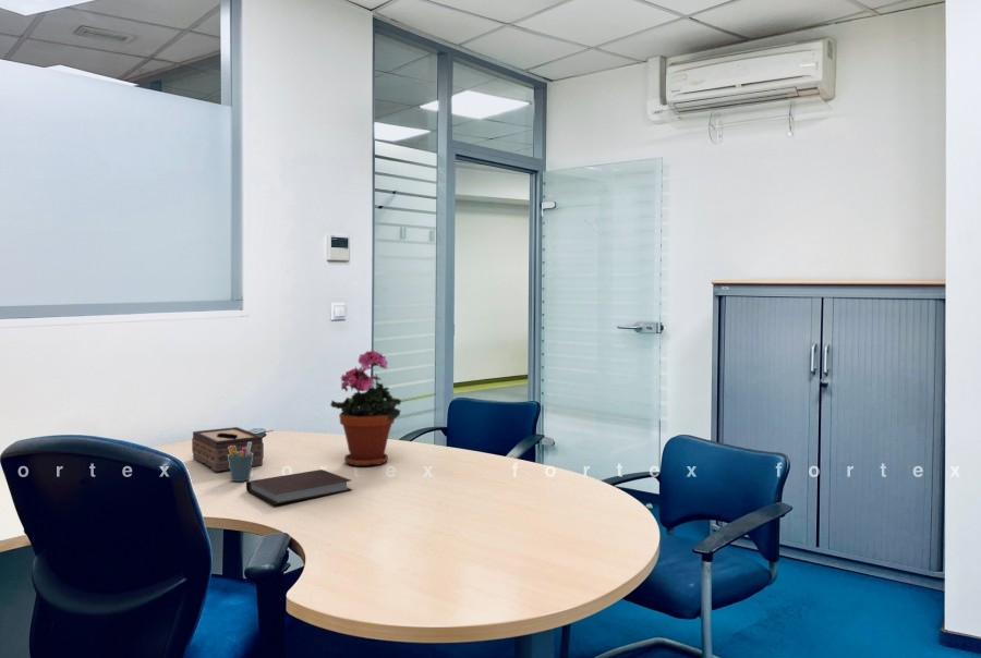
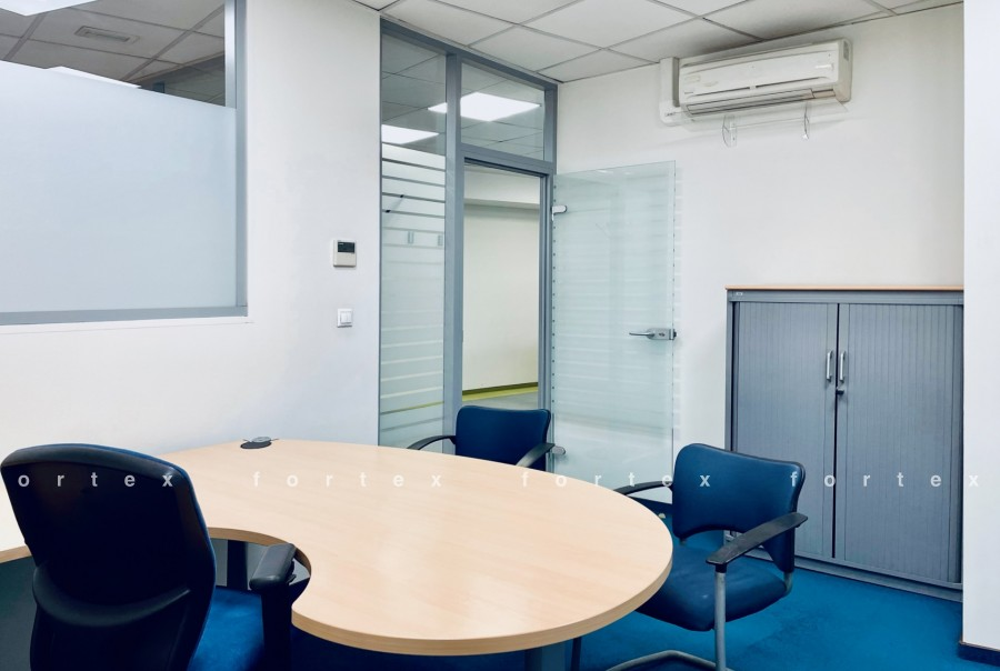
- potted plant (366, 405)
- tissue box (227, 448)
- notebook (299, 485)
- pen holder (240, 460)
